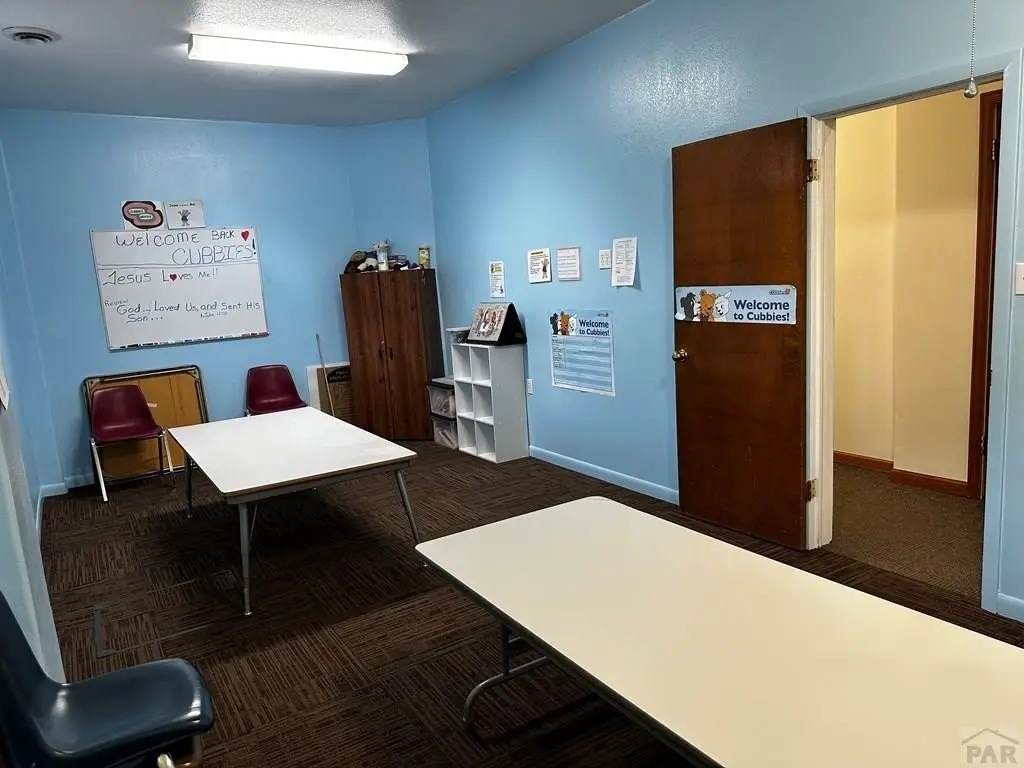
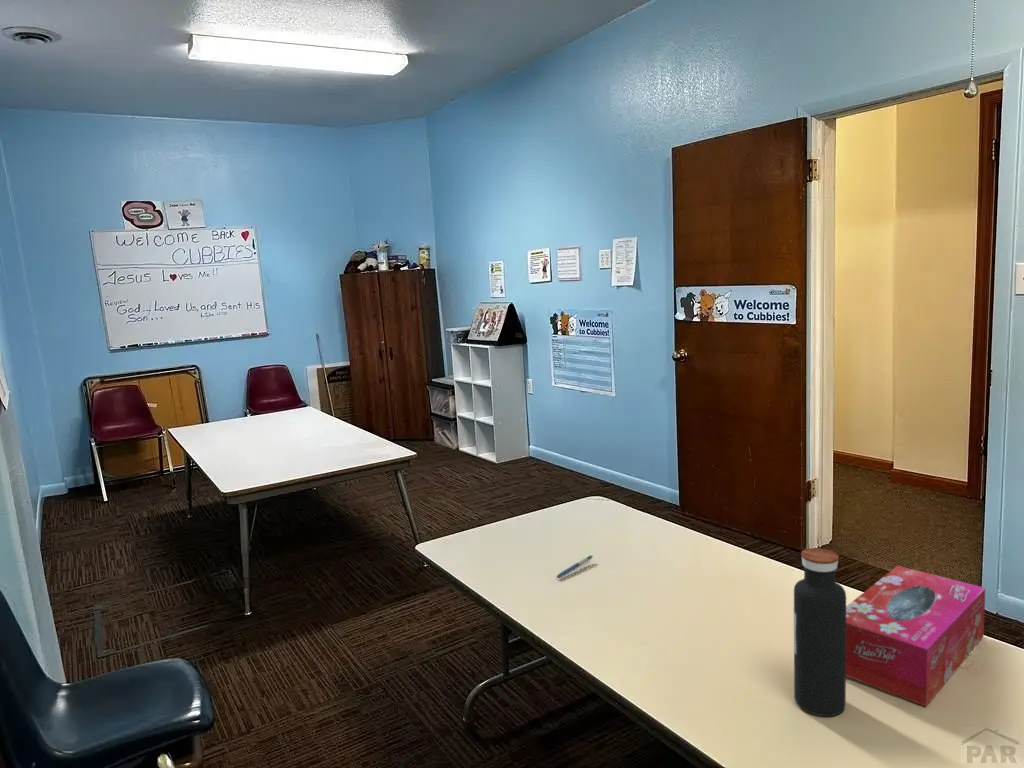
+ tissue box (910, 628)
+ water bottle (819, 629)
+ pen (574, 566)
